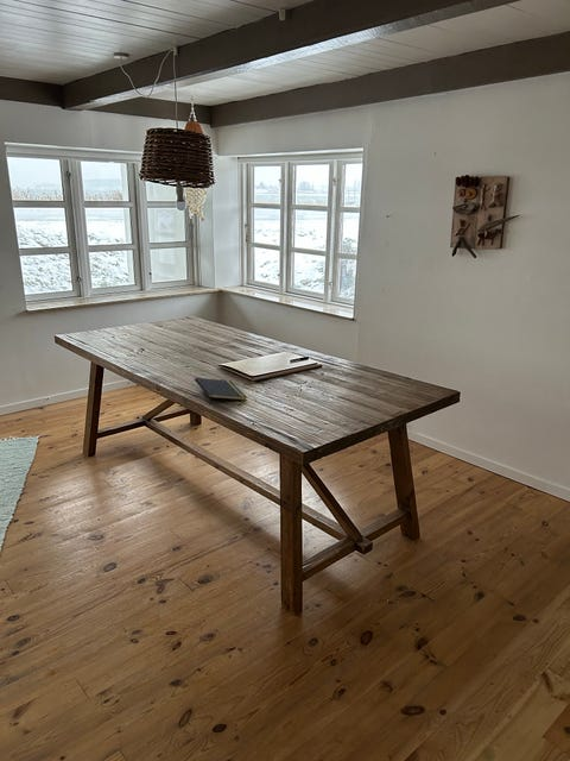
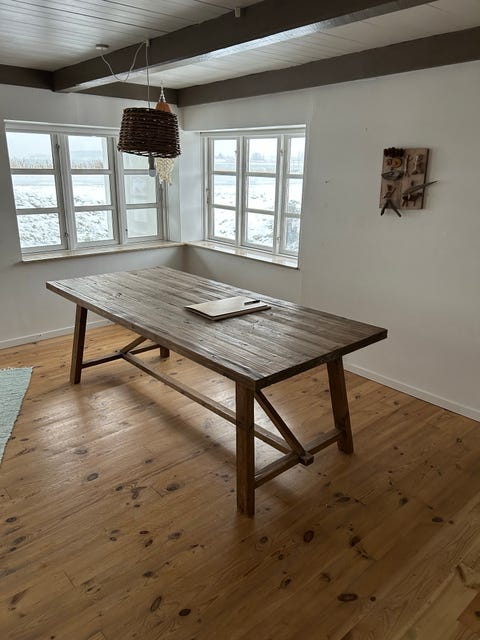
- notepad (220, 388)
